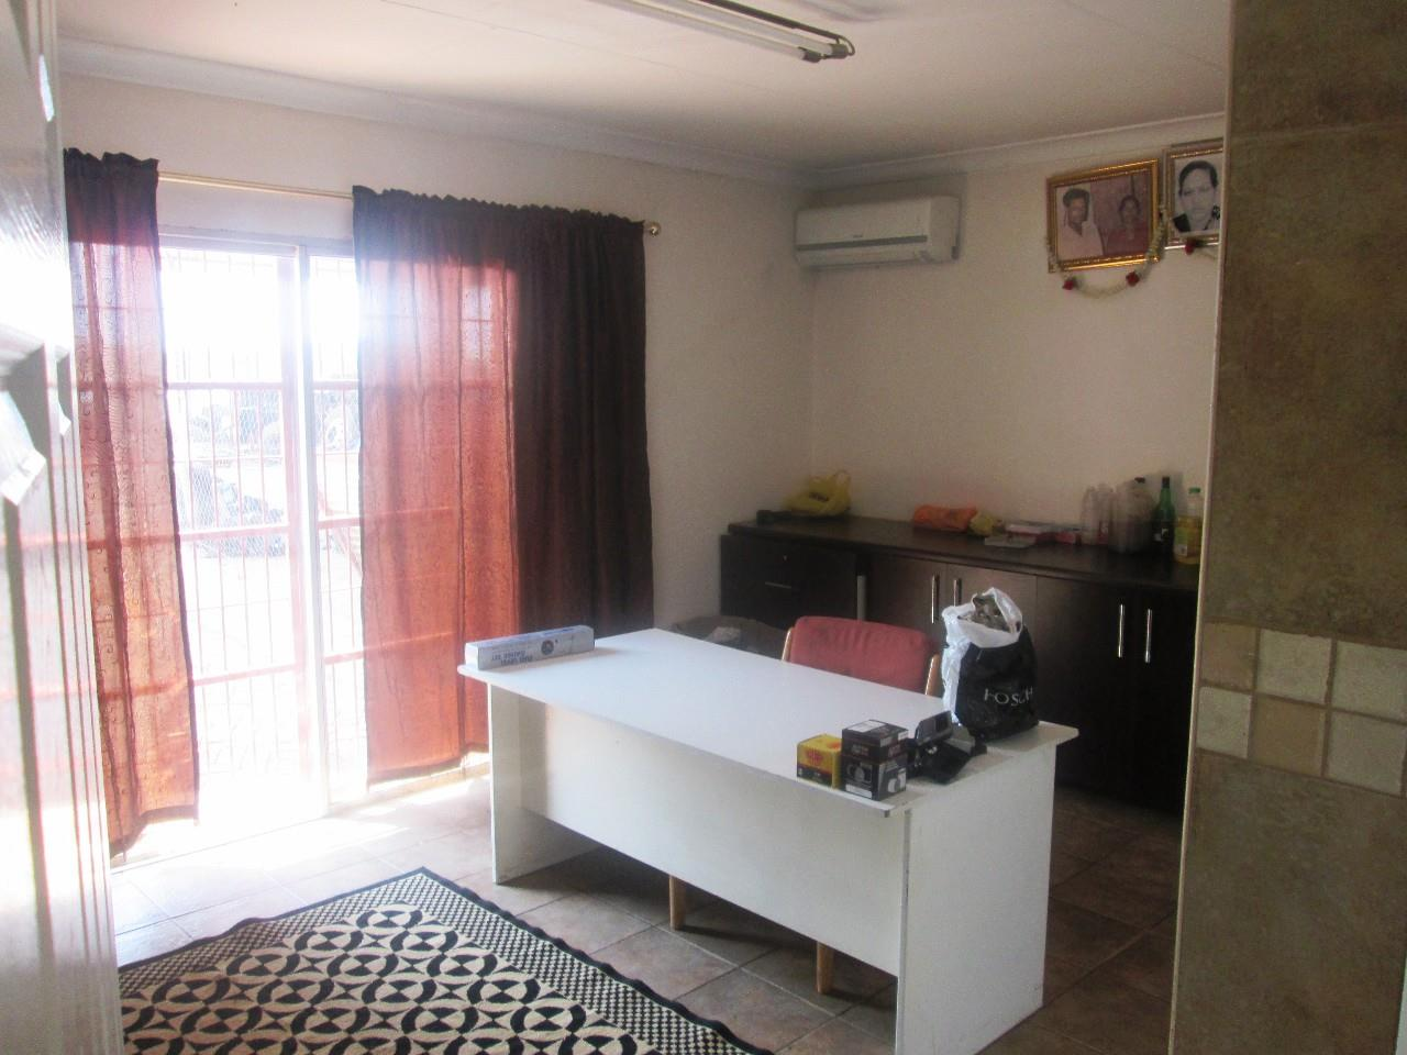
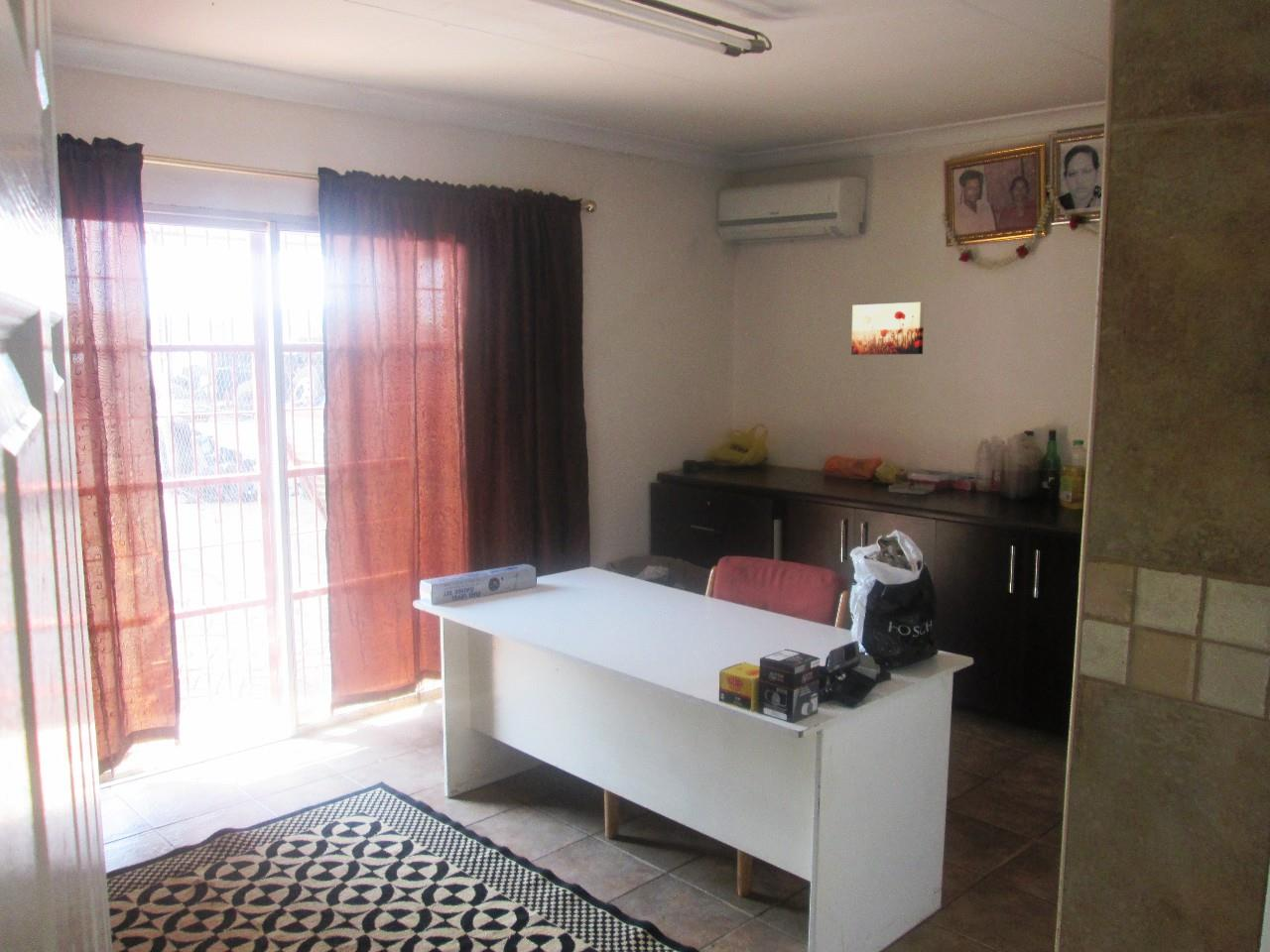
+ wall art (886, 328)
